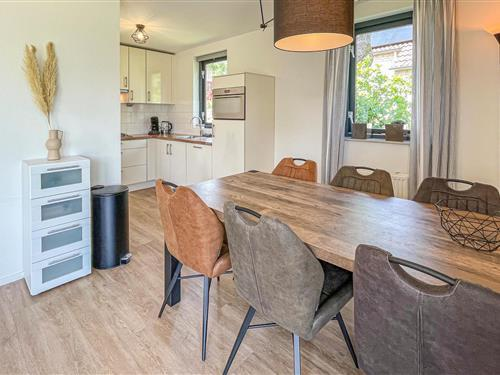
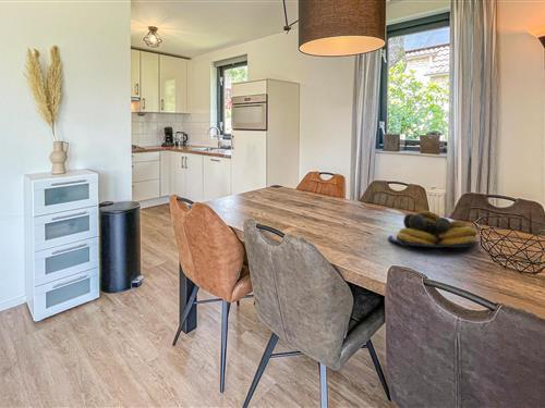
+ fruit bowl (432, 226)
